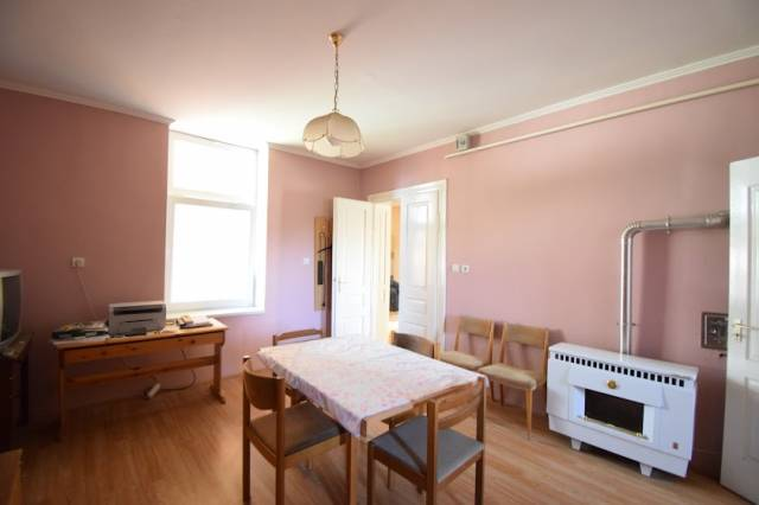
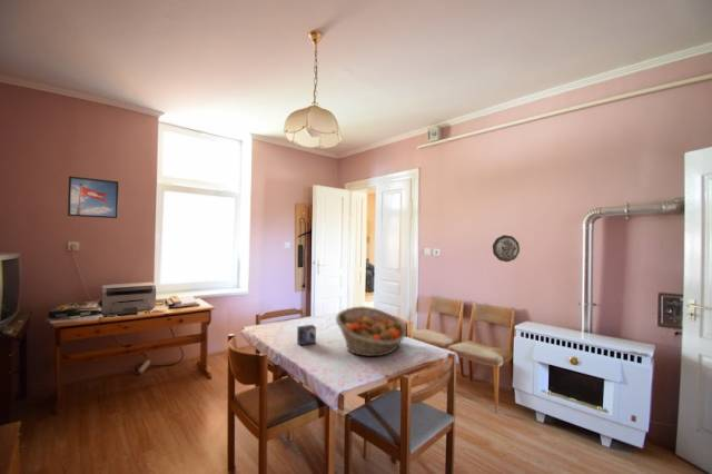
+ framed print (93, 198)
+ small box (306, 334)
+ decorative plate (506, 248)
+ fruit basket (370, 329)
